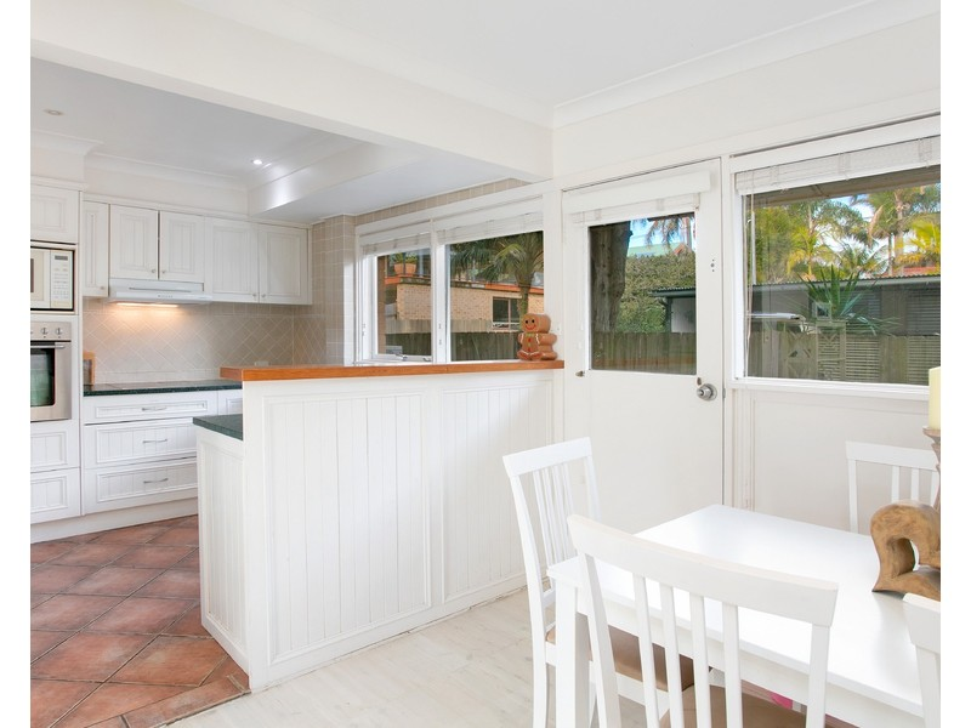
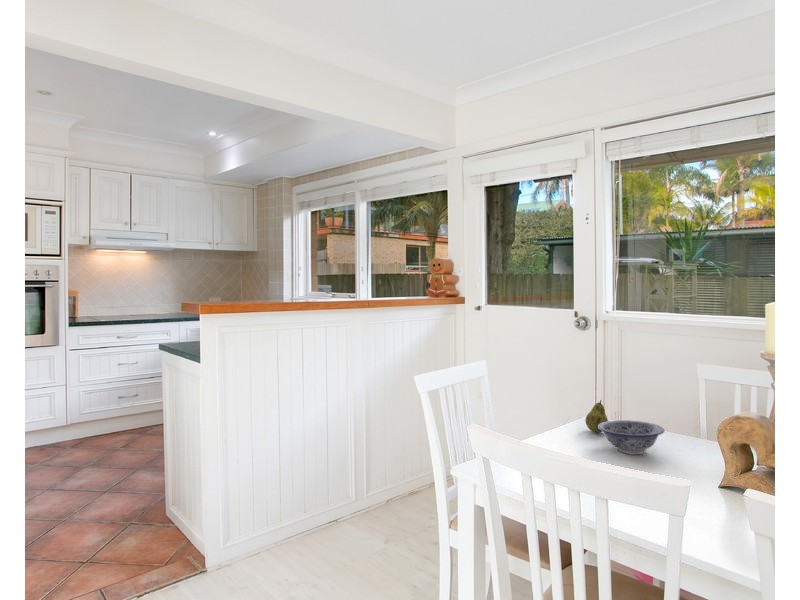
+ bowl (630, 438)
+ fruit (596, 415)
